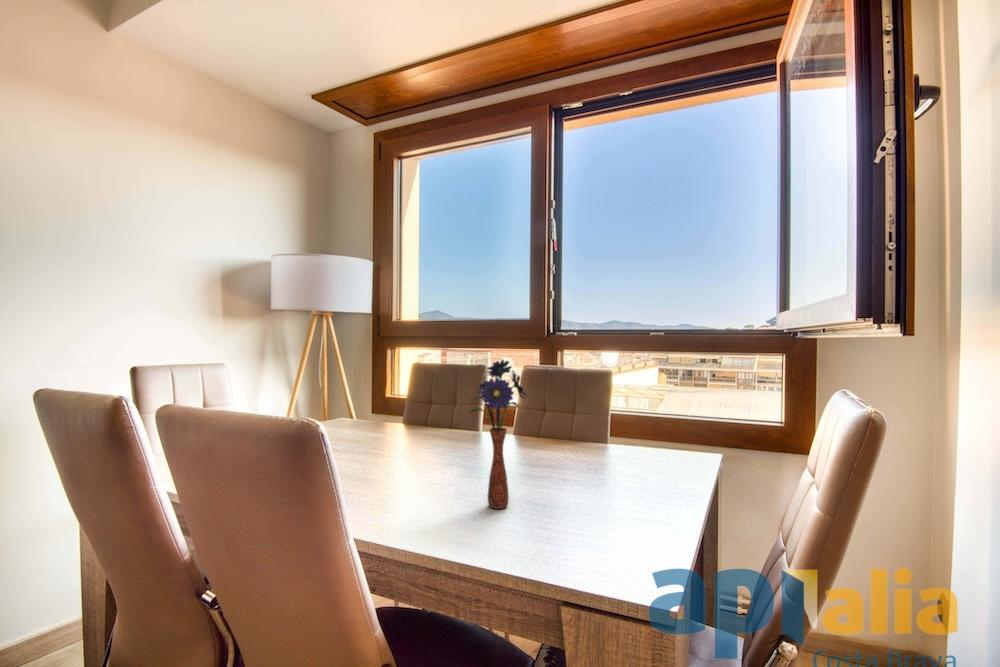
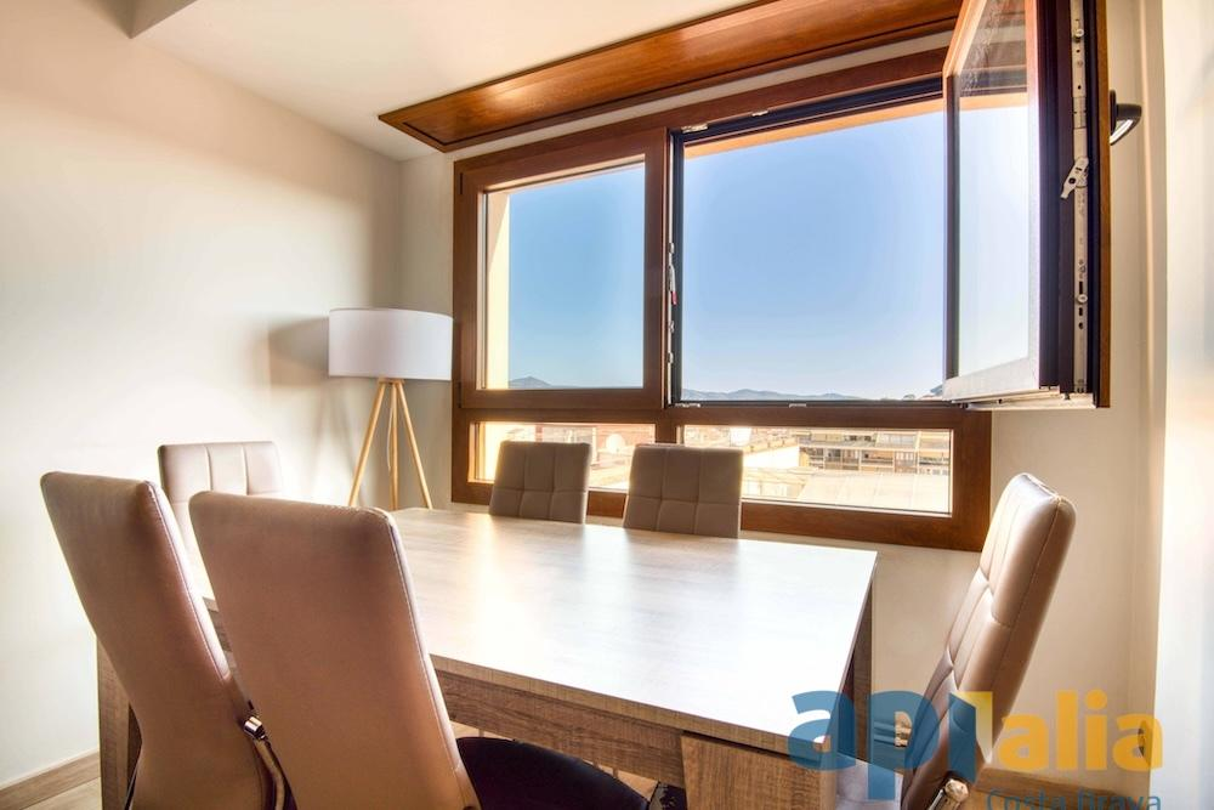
- flower arrangement (497, 432)
